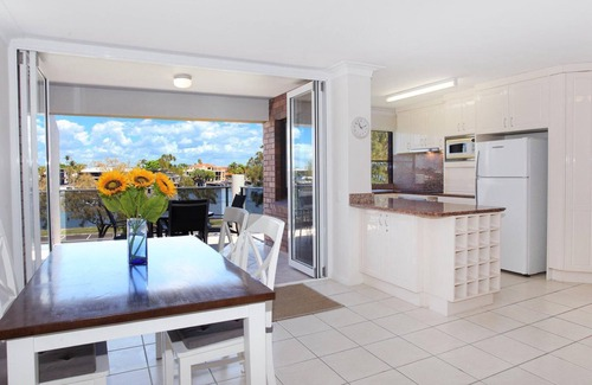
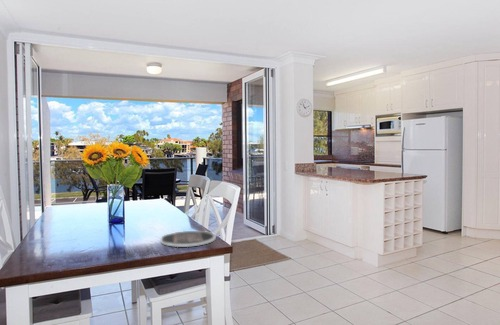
+ plate (188, 238)
